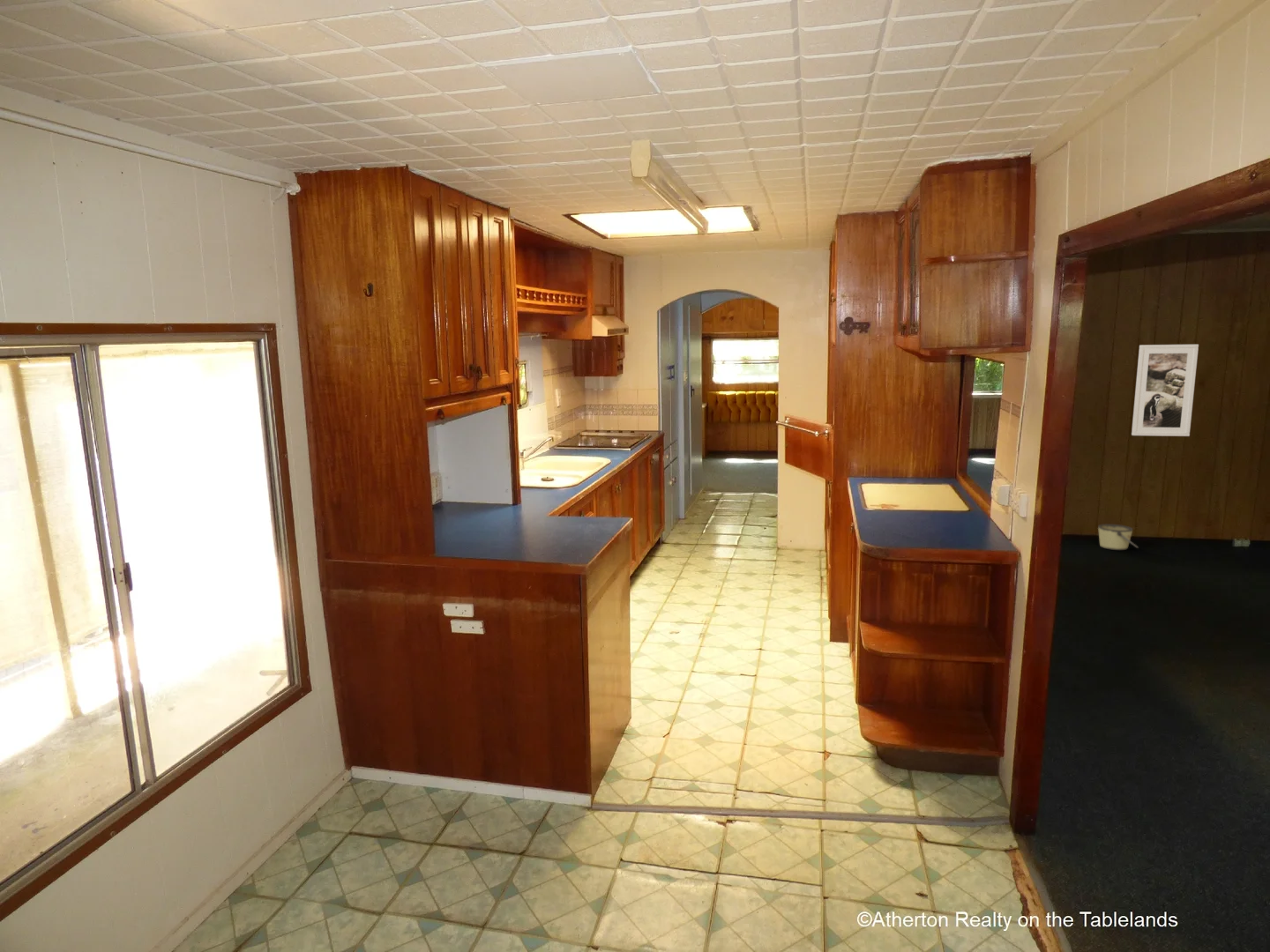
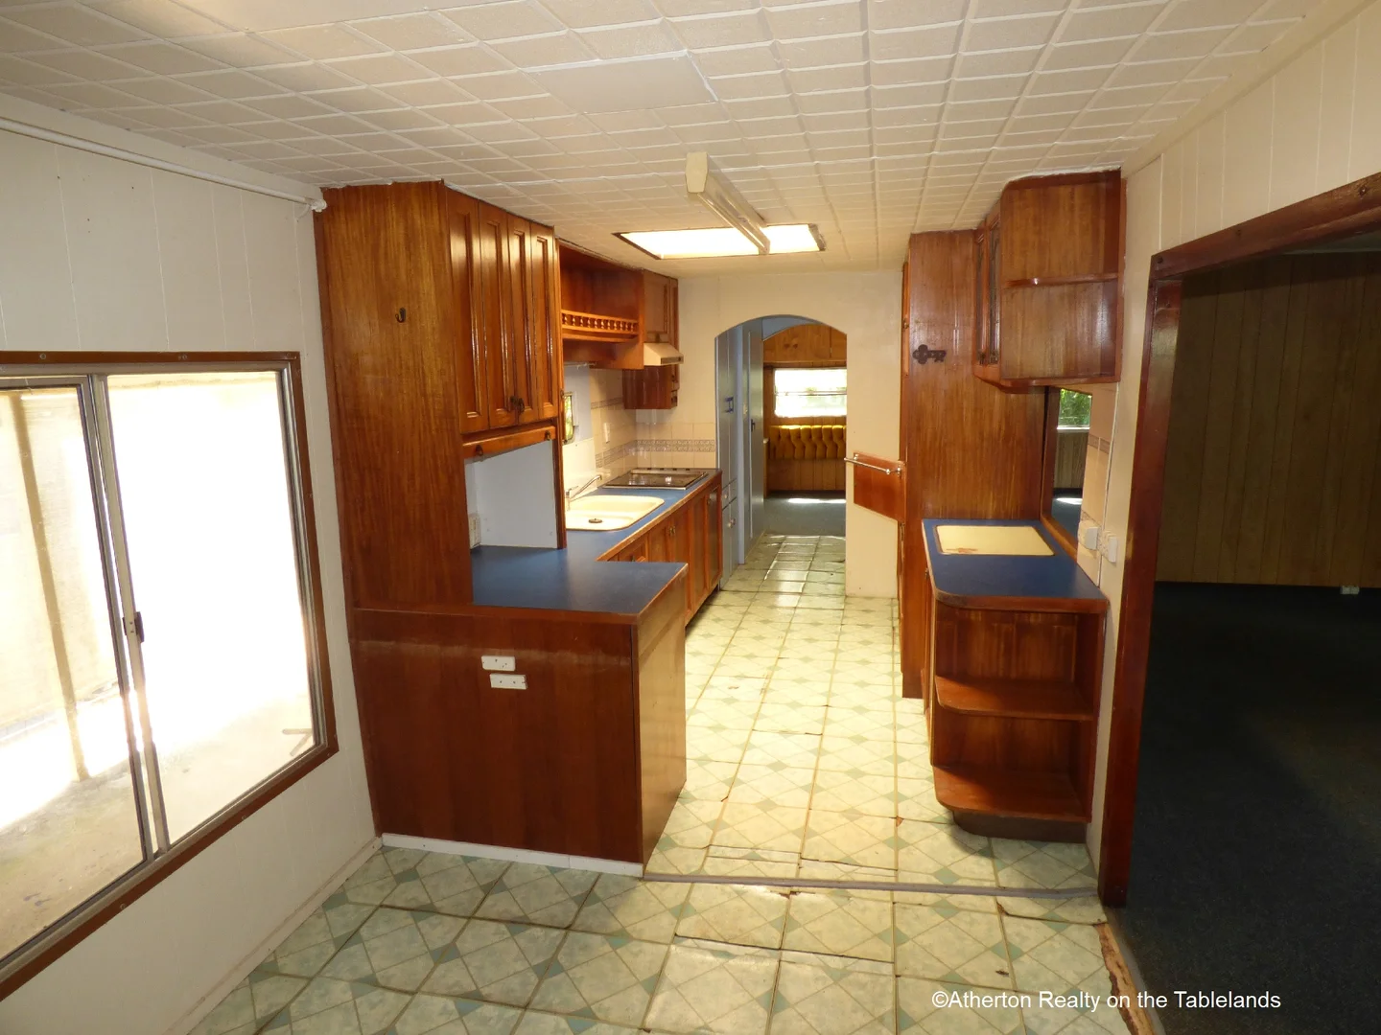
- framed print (1164, 390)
- bucket (1117, 537)
